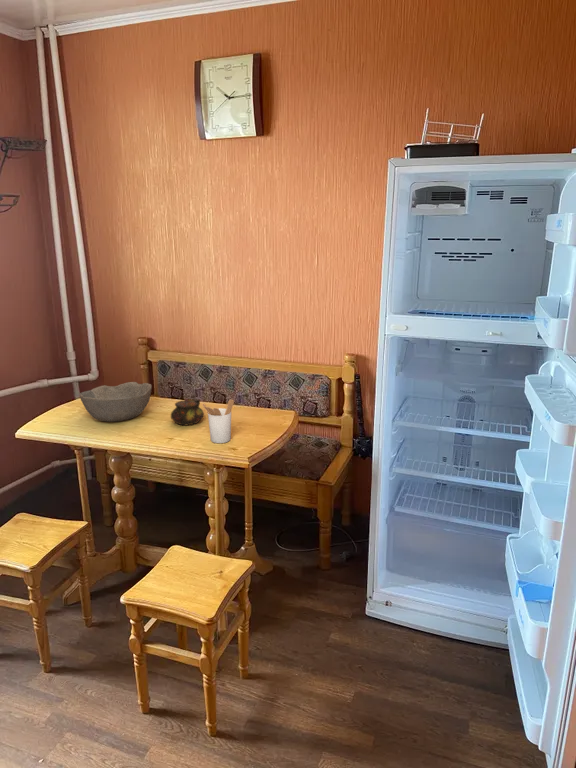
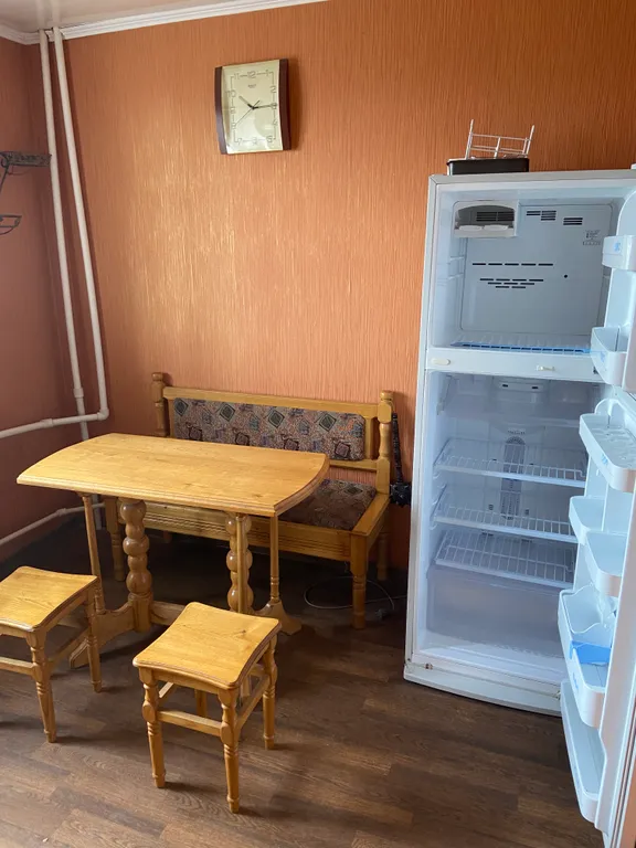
- bowl (117, 402)
- utensil holder (217, 421)
- teapot (186, 410)
